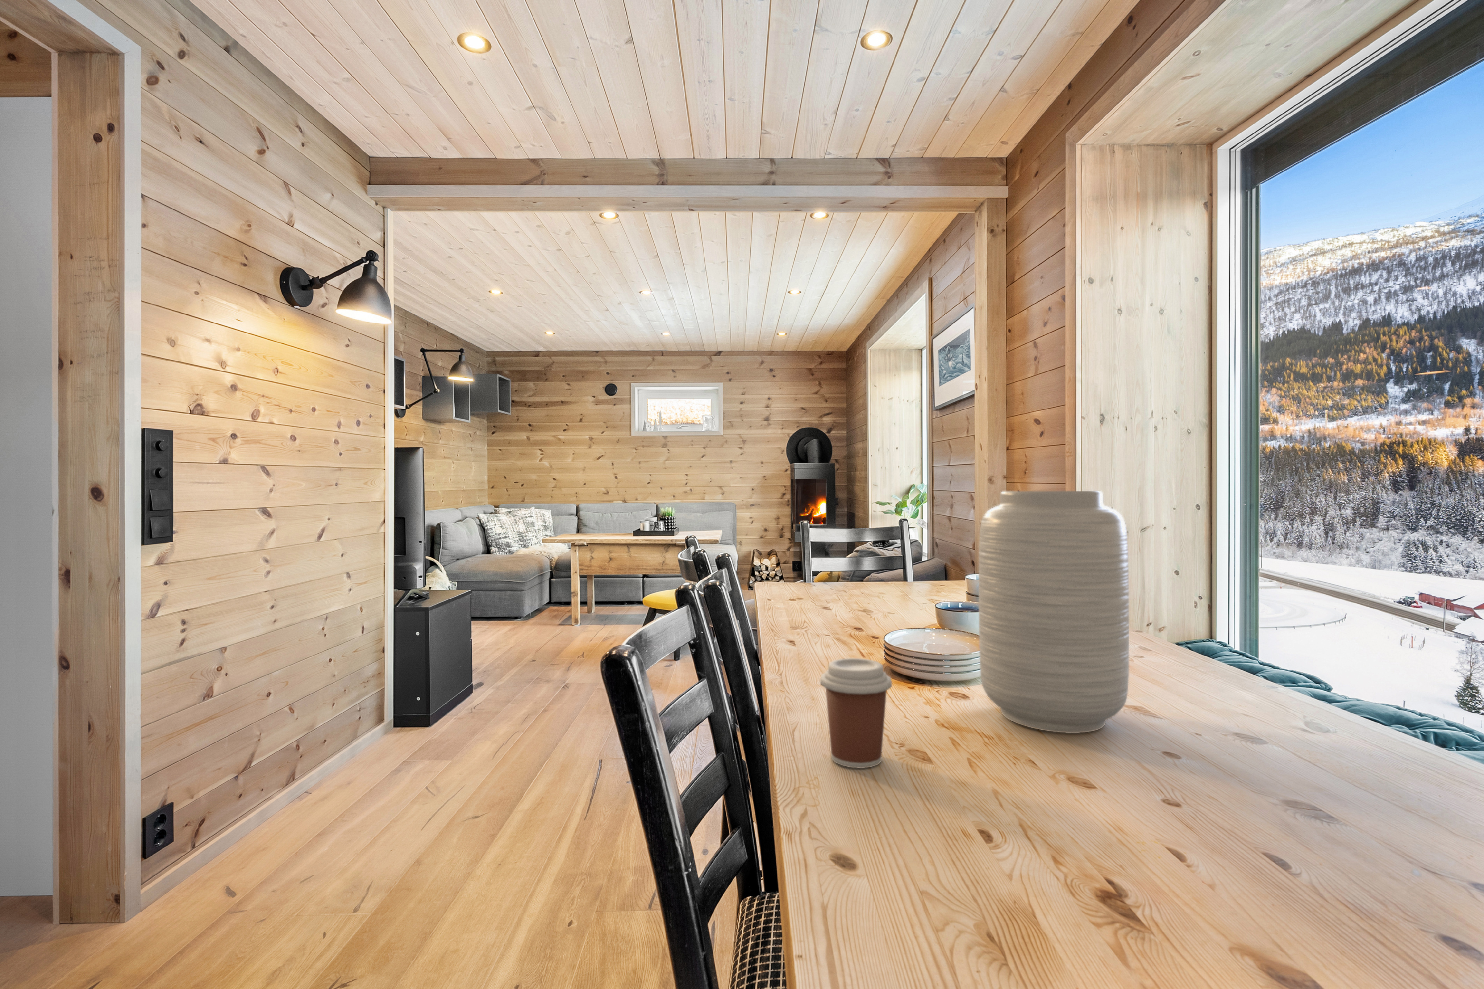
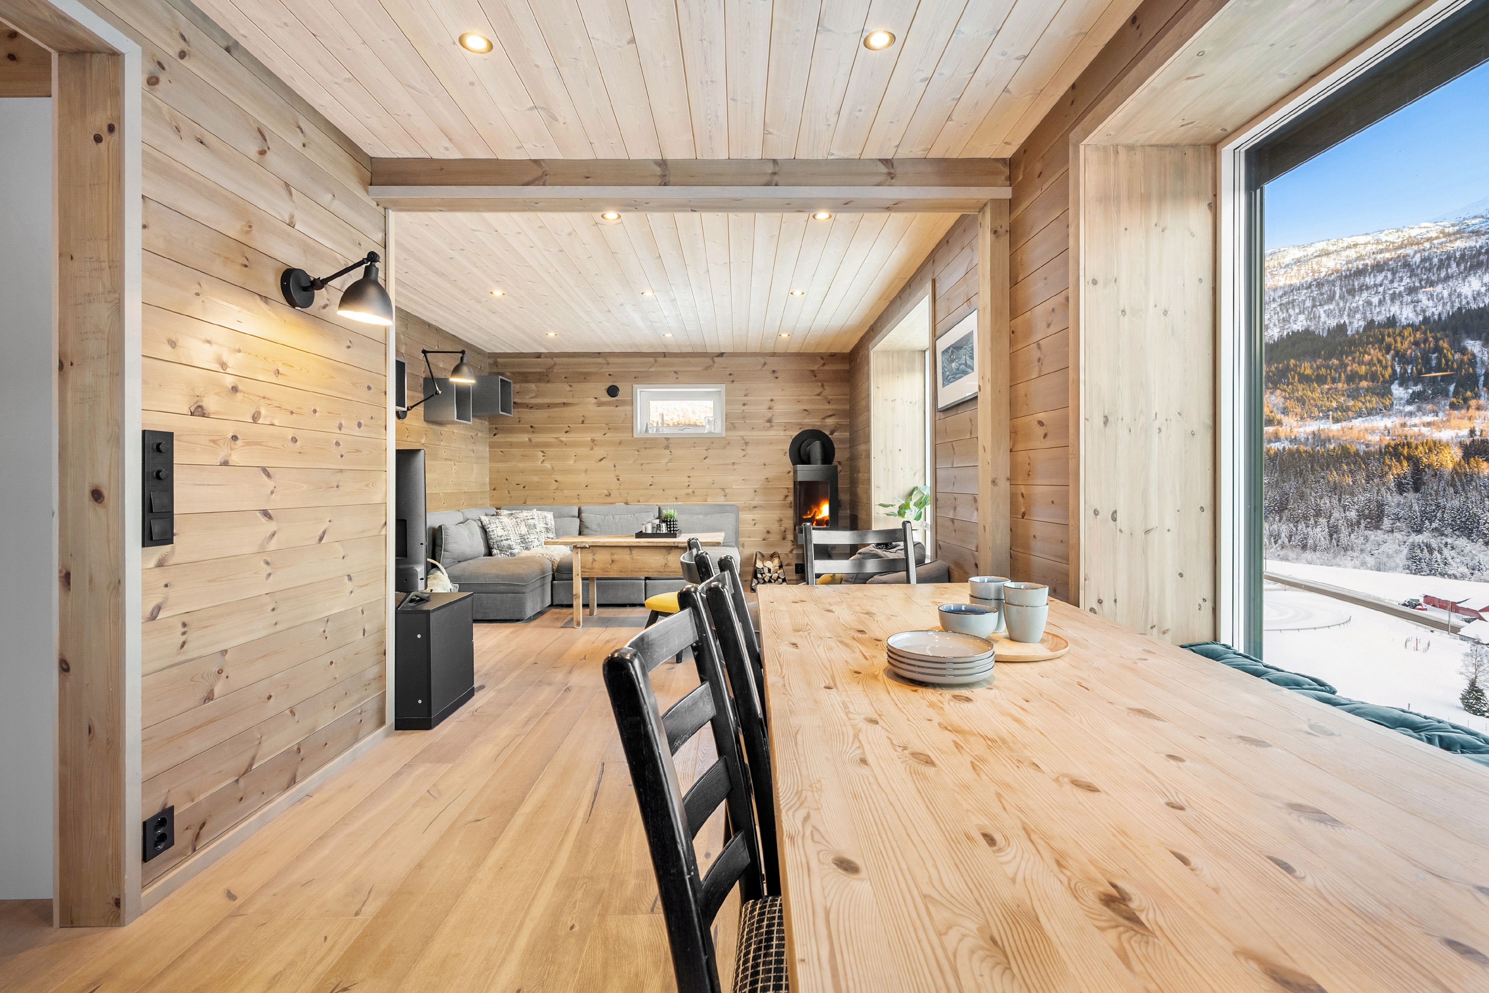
- coffee cup (856, 711)
- vase (1051, 604)
